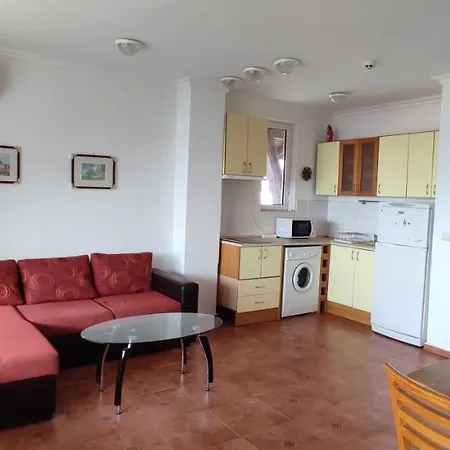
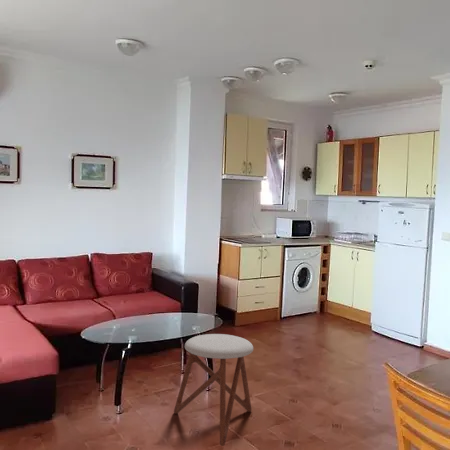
+ stool (218, 383)
